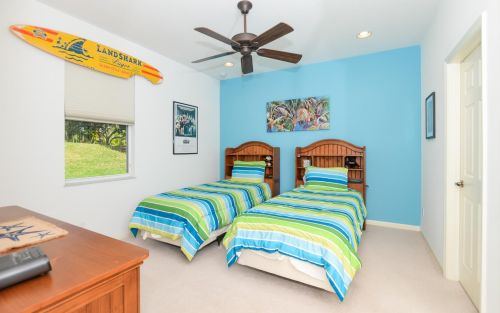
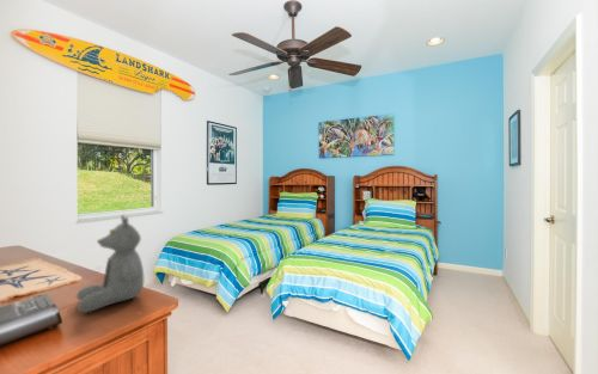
+ teddy bear (111, 258)
